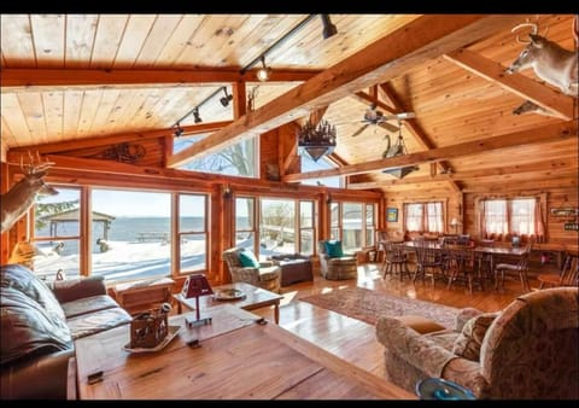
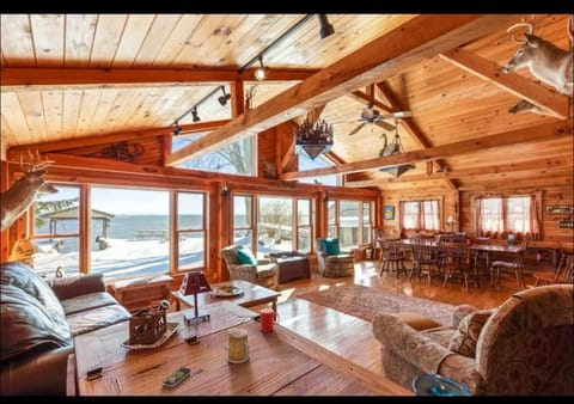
+ remote control (177, 377)
+ mug (239, 343)
+ cup (269, 320)
